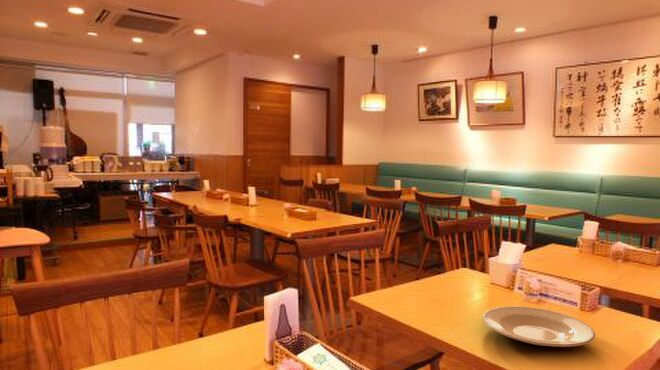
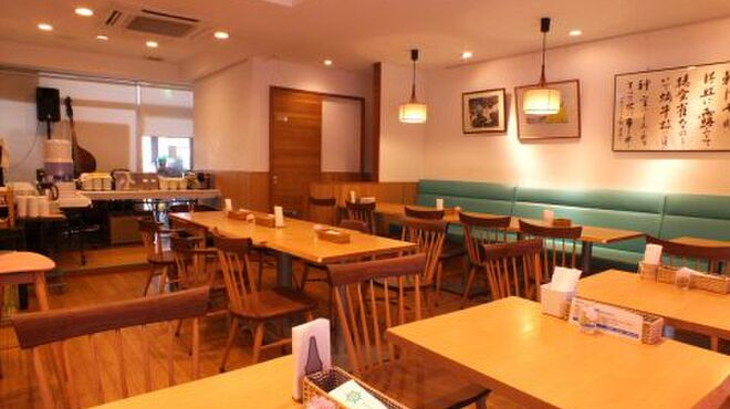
- plate (535, 329)
